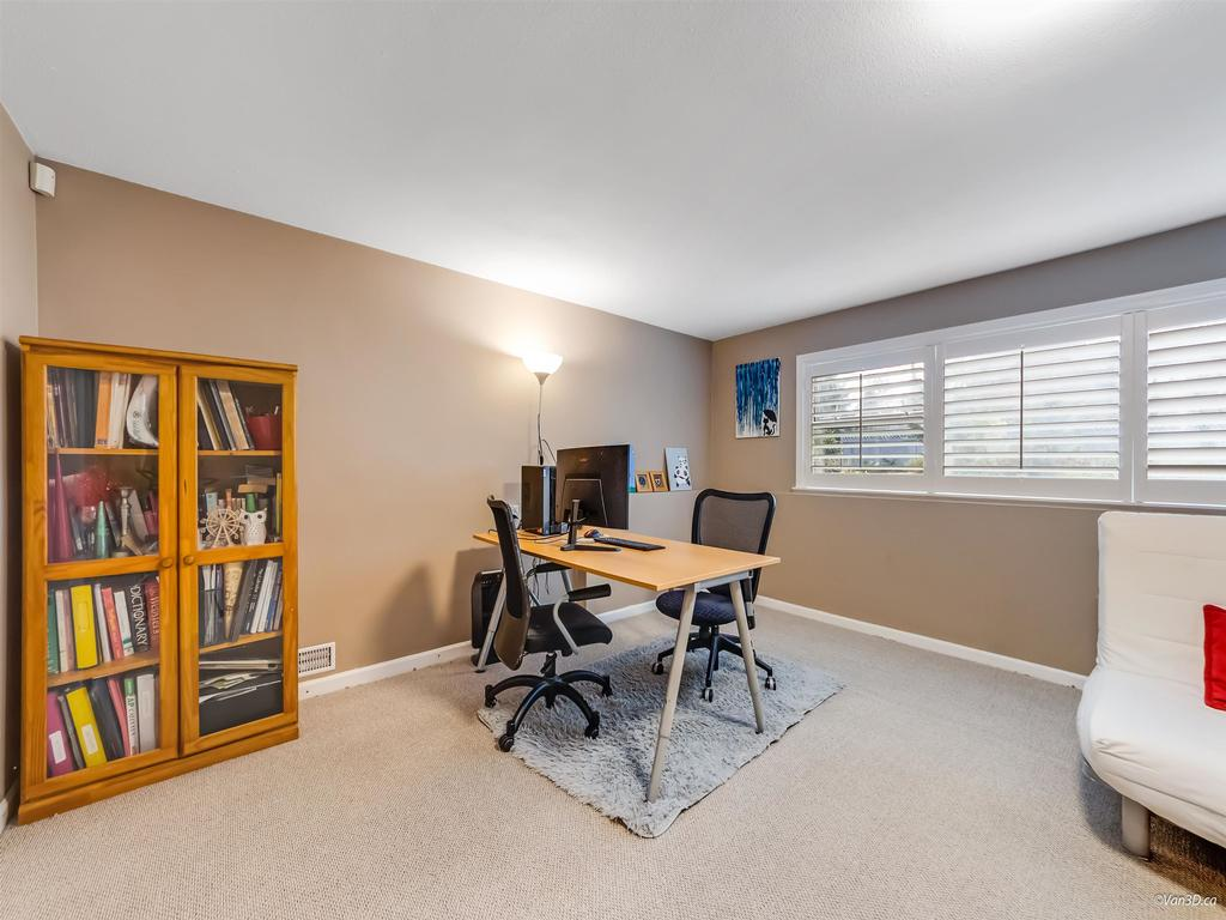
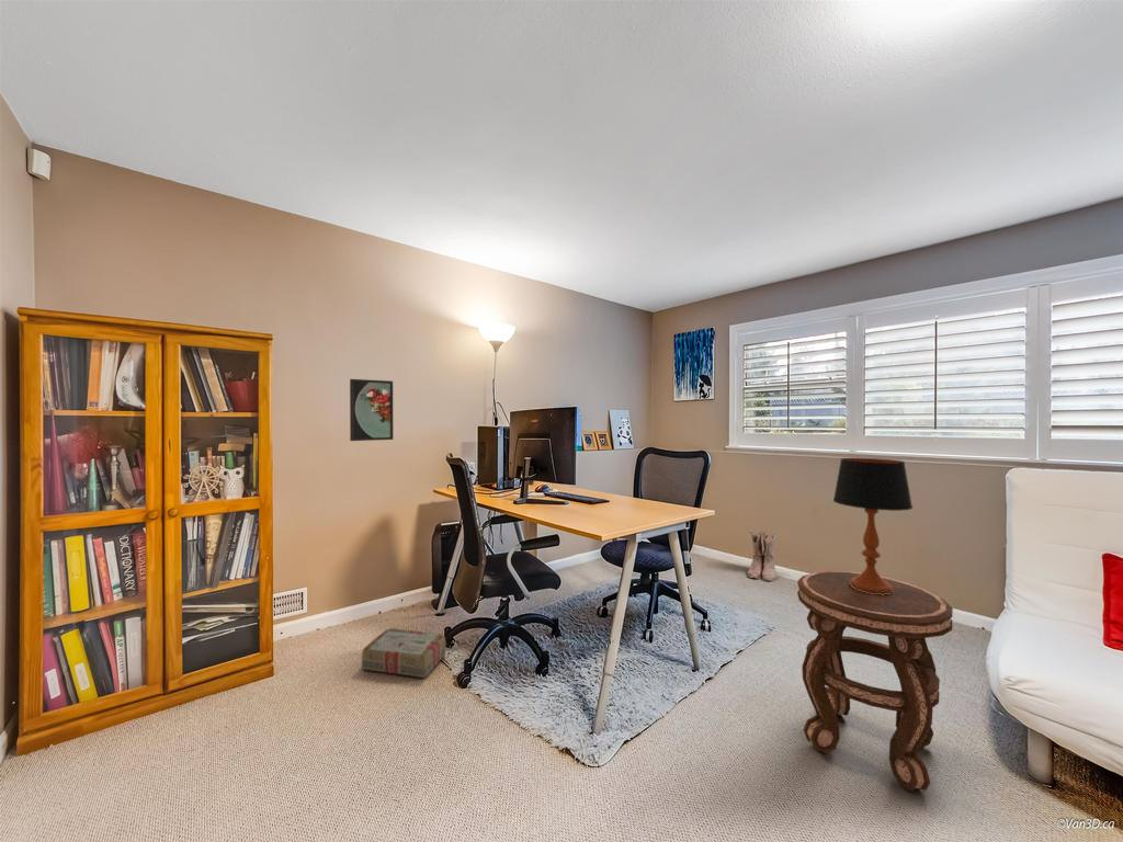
+ table lamp (871, 523)
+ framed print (372, 410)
+ side table (871, 656)
+ boots (762, 554)
+ carton (405, 651)
